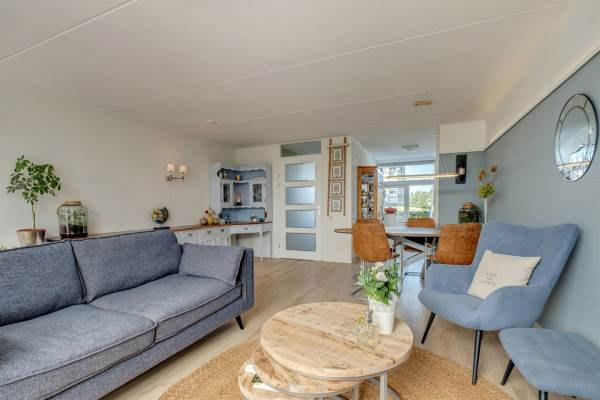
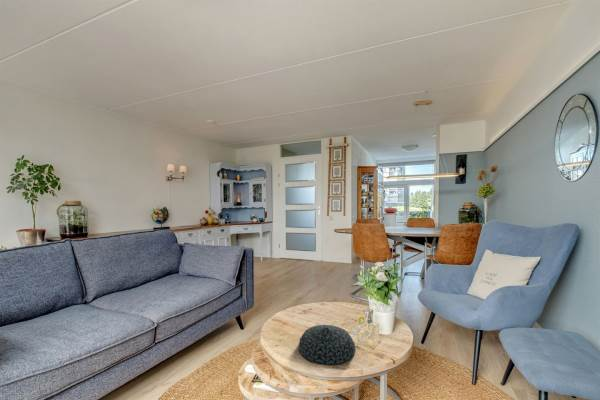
+ bowl (326, 337)
